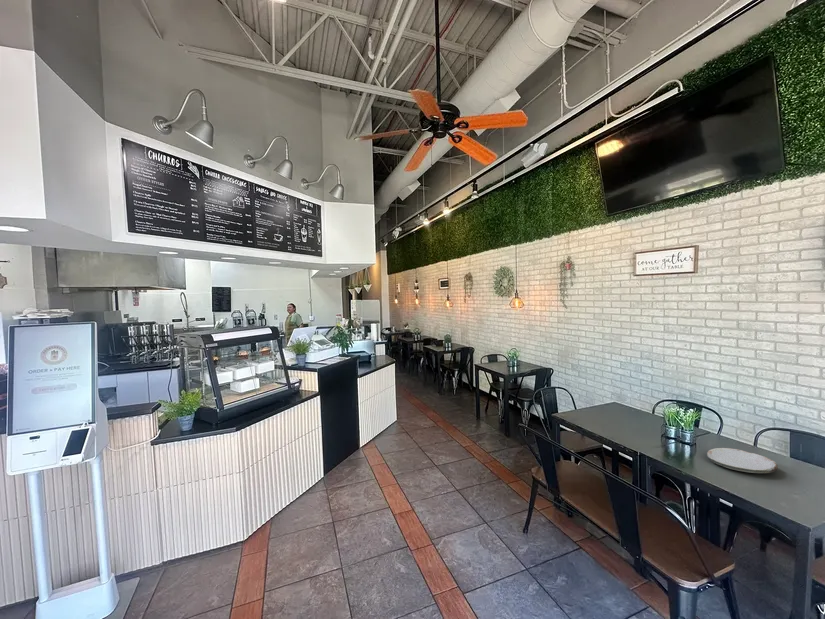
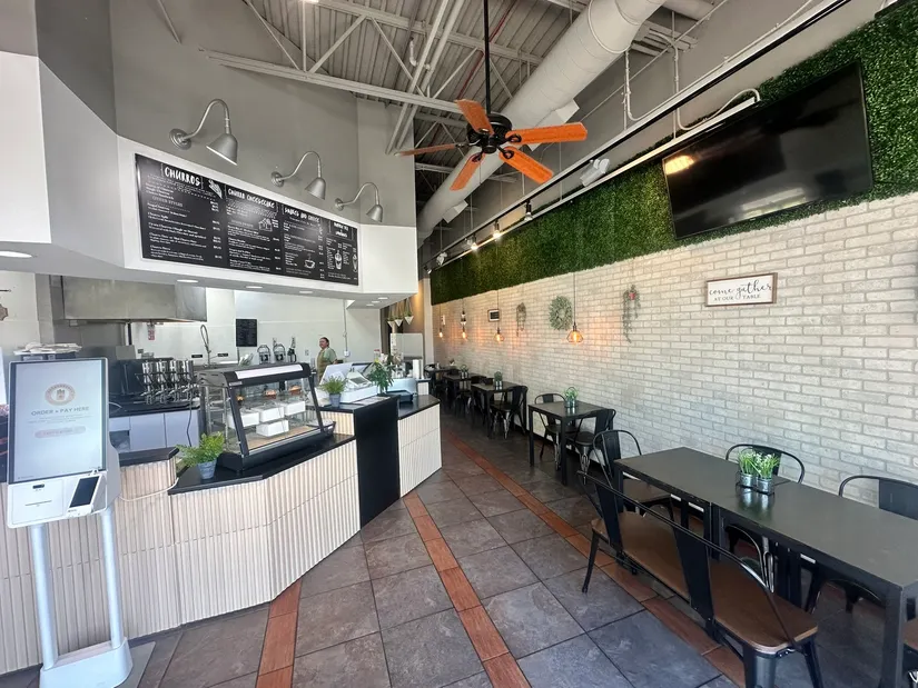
- plate (740, 460)
